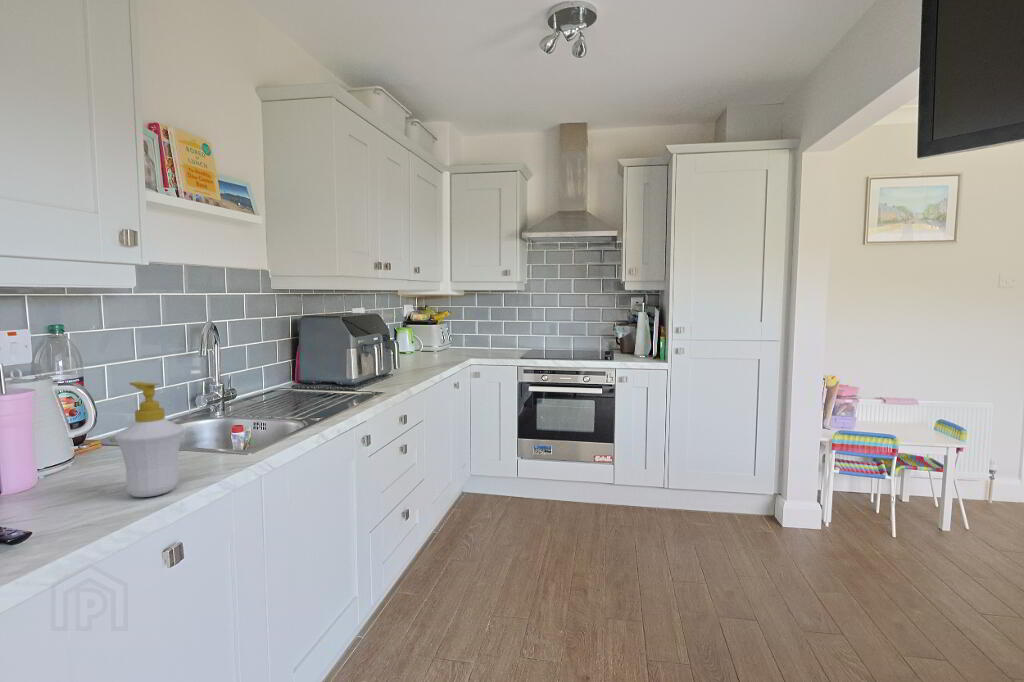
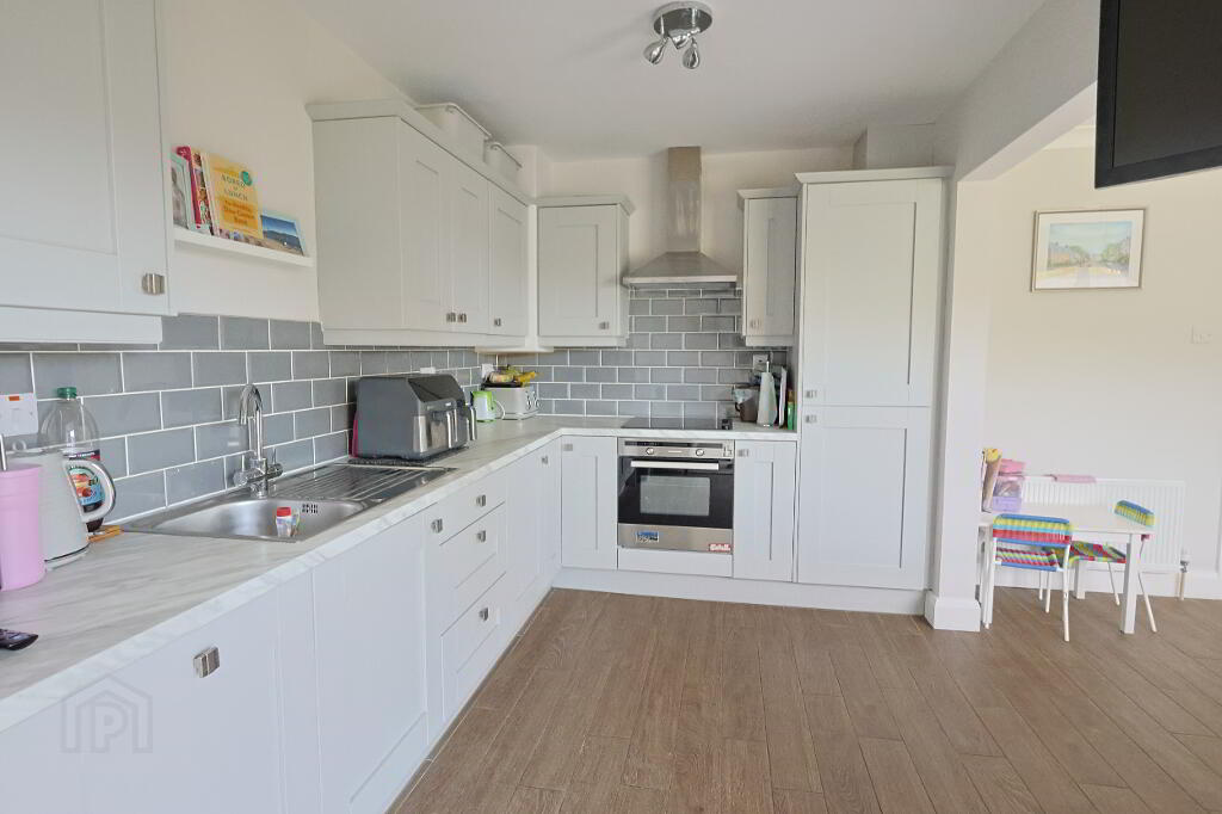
- soap bottle (150, 437)
